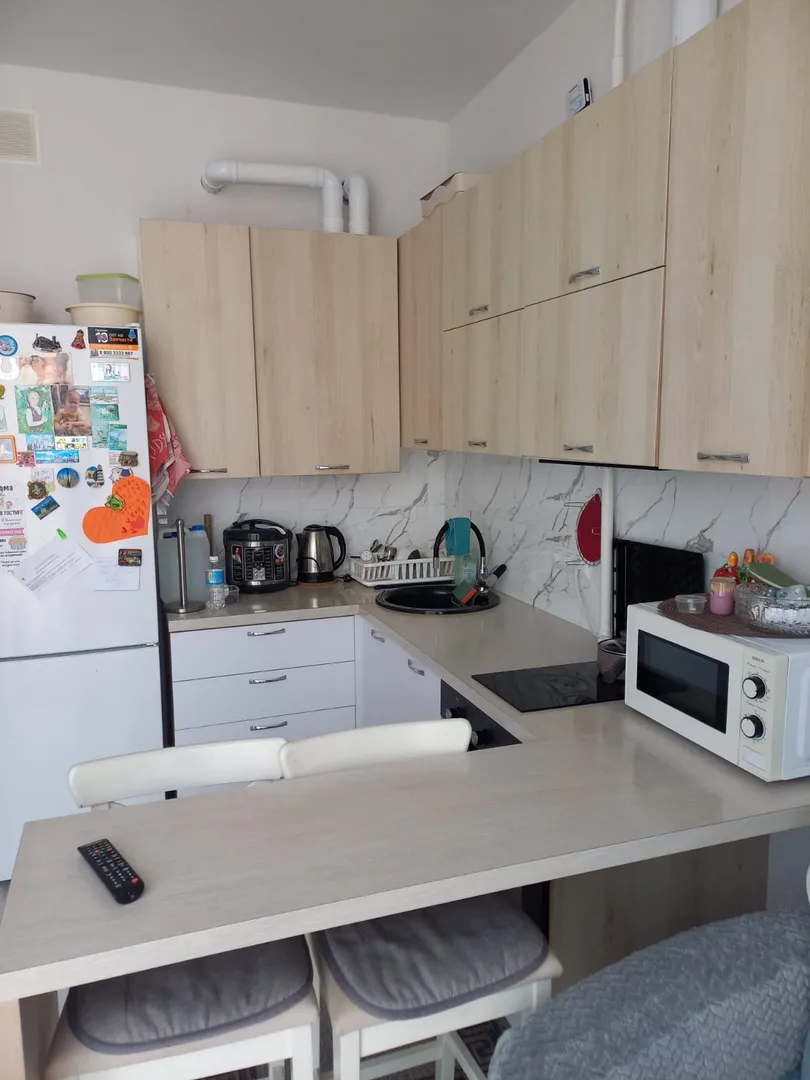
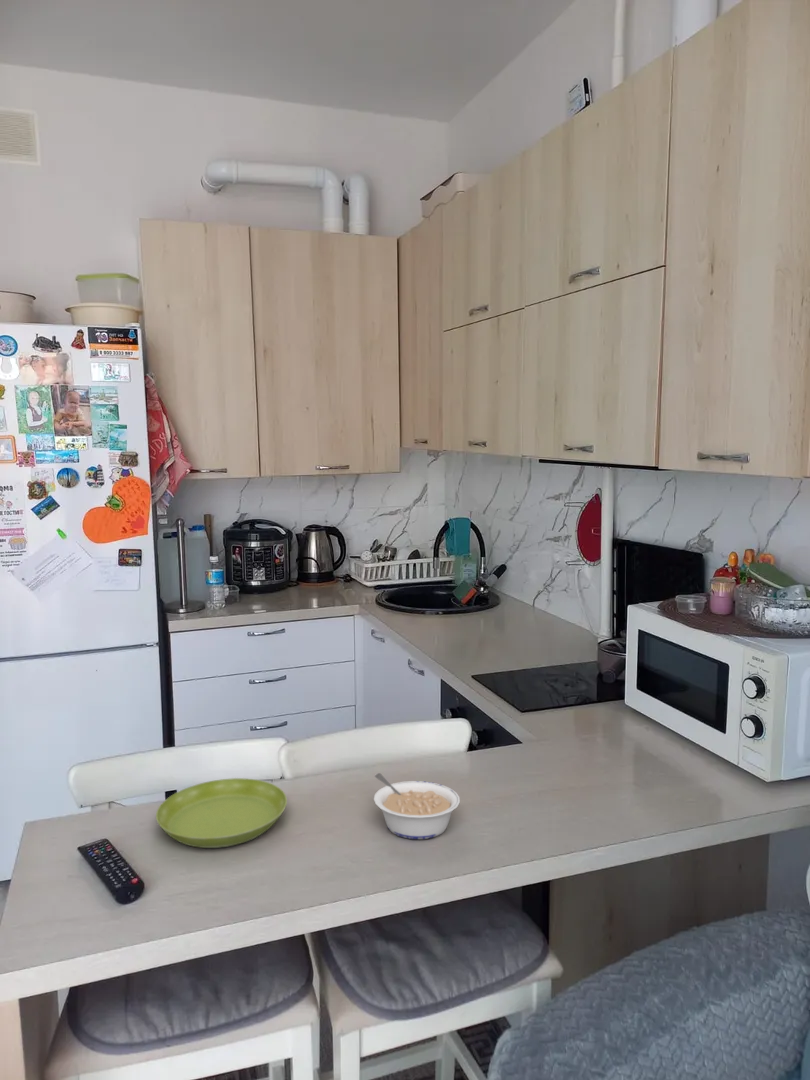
+ saucer (223, 814)
+ legume (413, 808)
